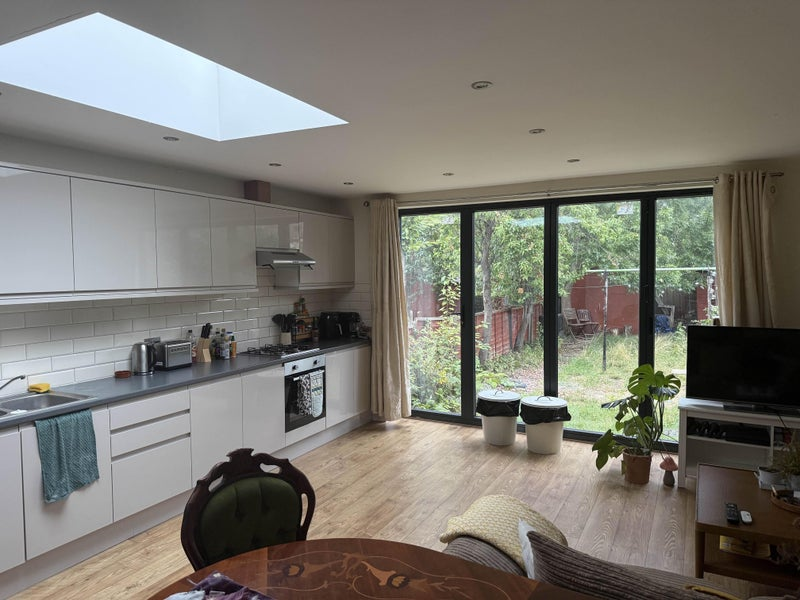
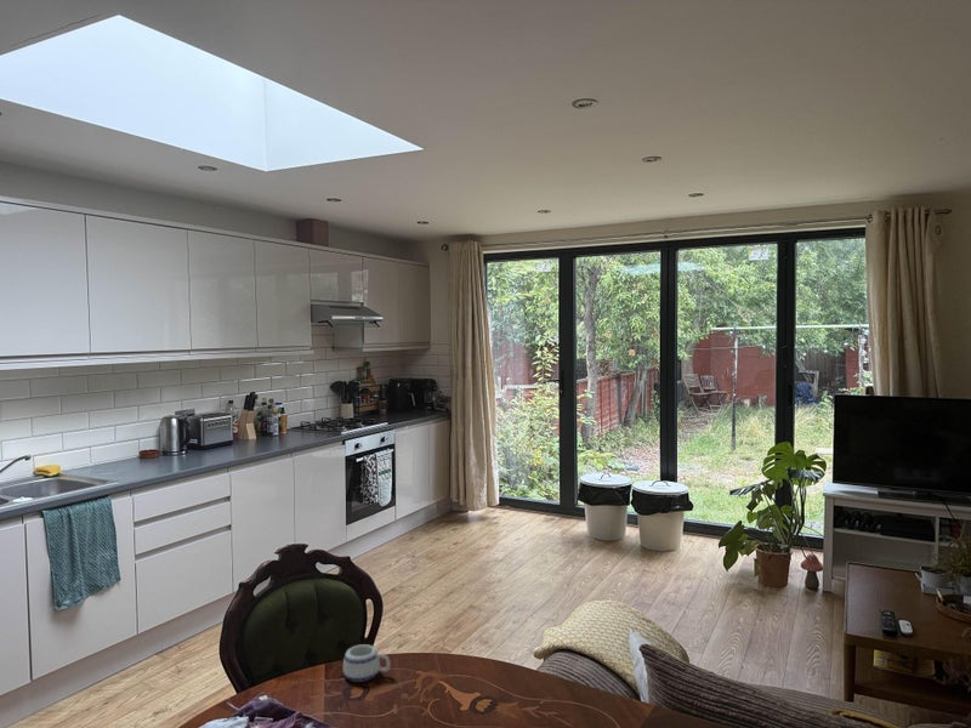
+ mug (367, 662)
